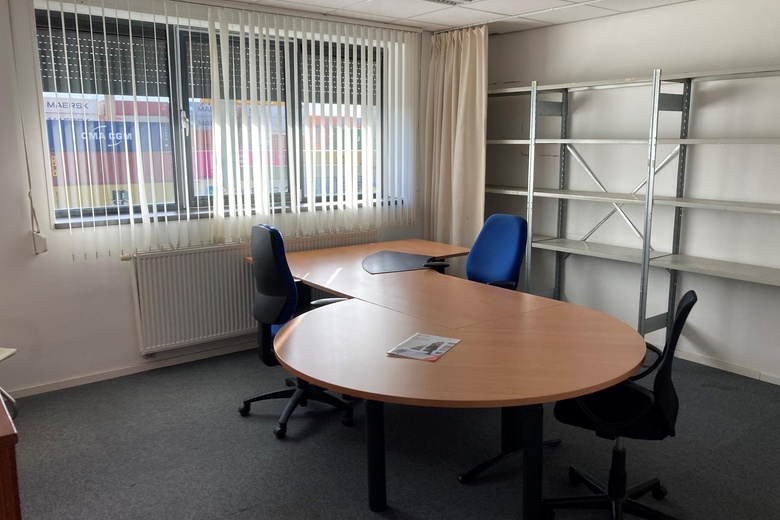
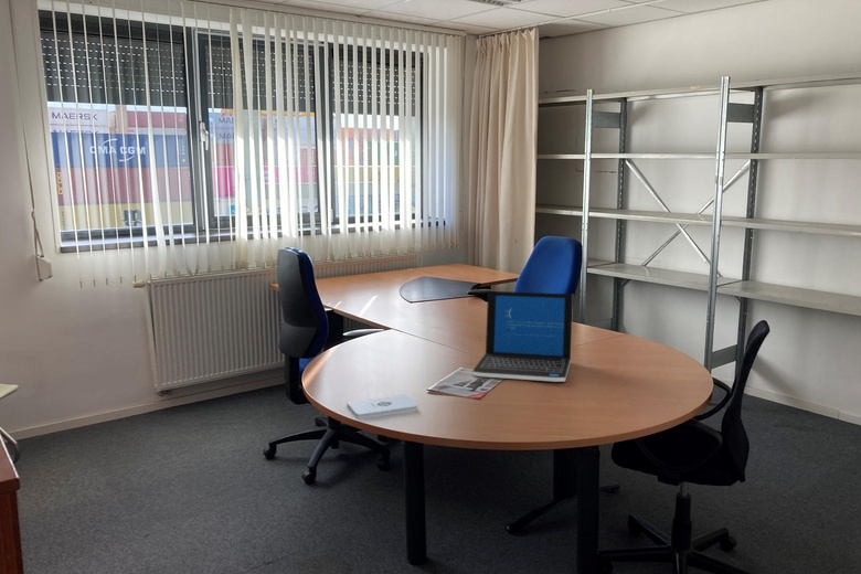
+ laptop (523, 333)
+ notepad (382, 406)
